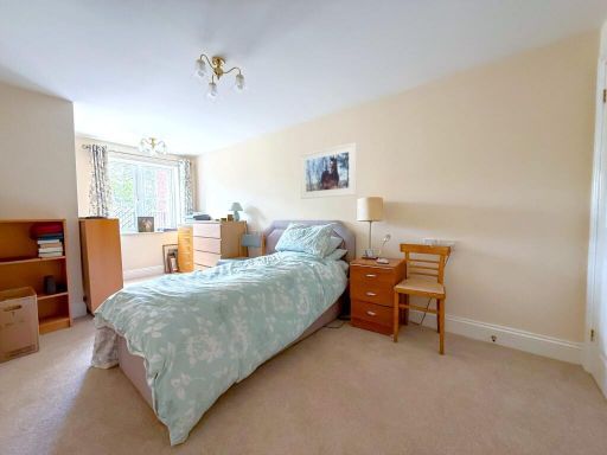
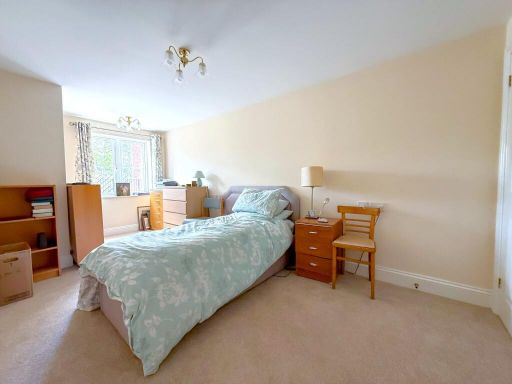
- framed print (326, 173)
